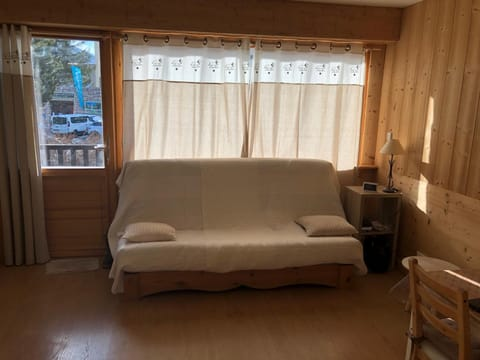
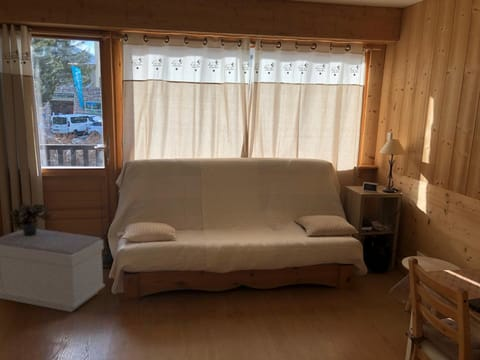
+ bench (48, 266)
+ potted plant (28, 220)
